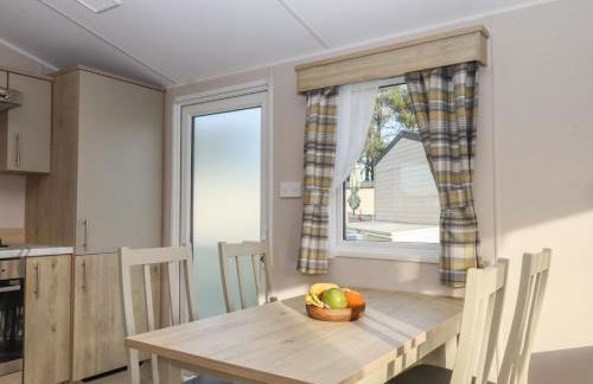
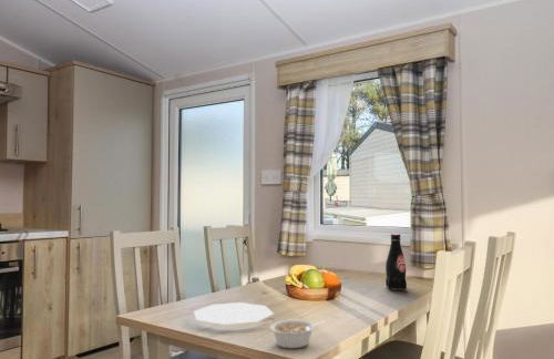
+ plate (233, 310)
+ legume (294, 332)
+ bottle (396, 260)
